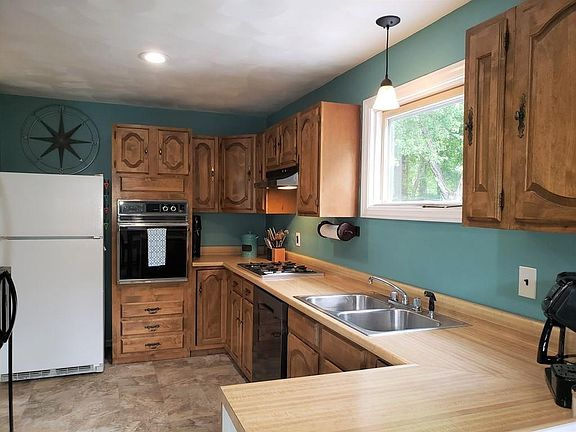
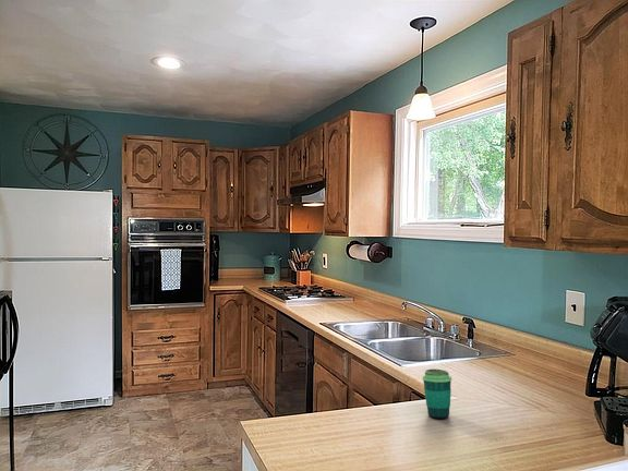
+ cup (436, 392)
